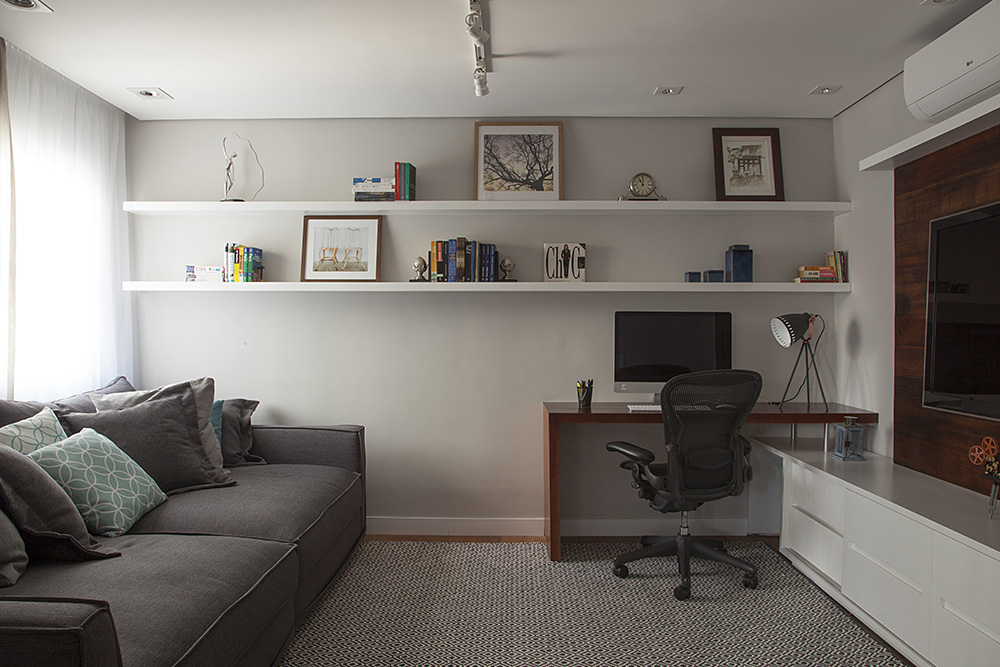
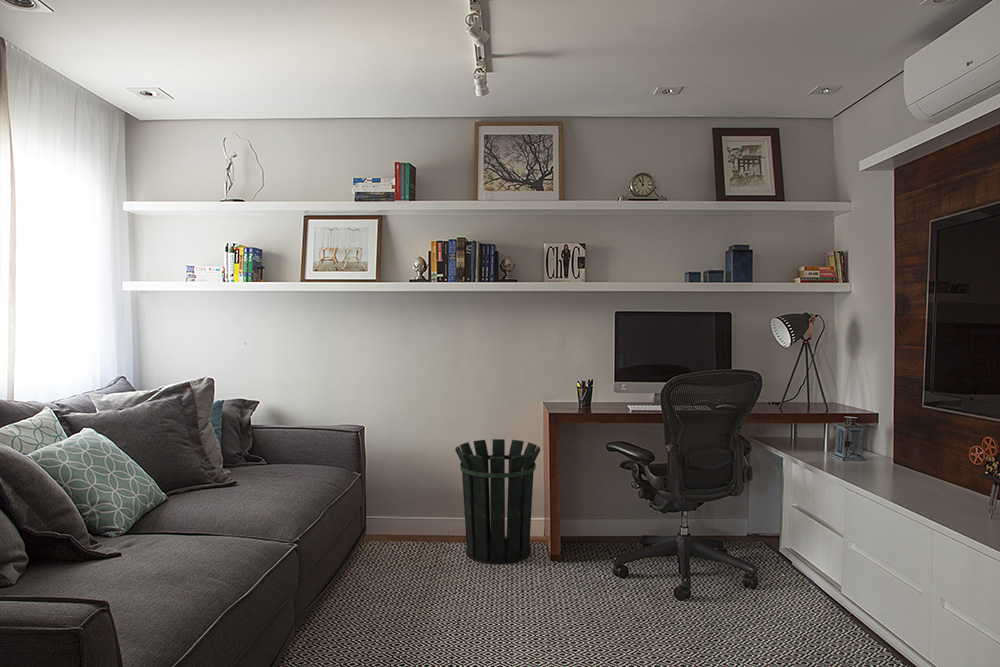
+ waste bin (498, 499)
